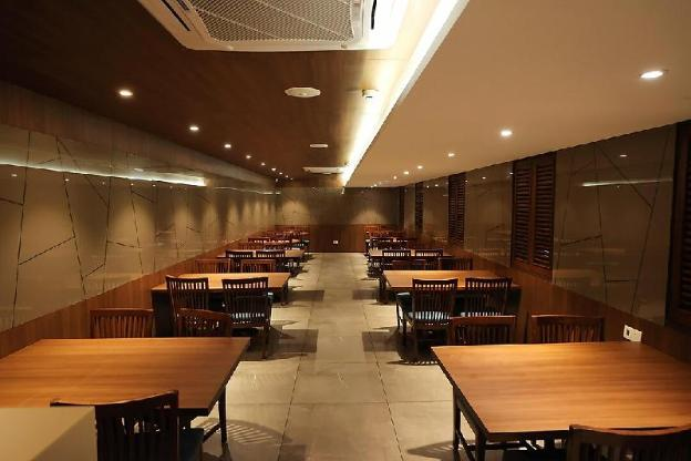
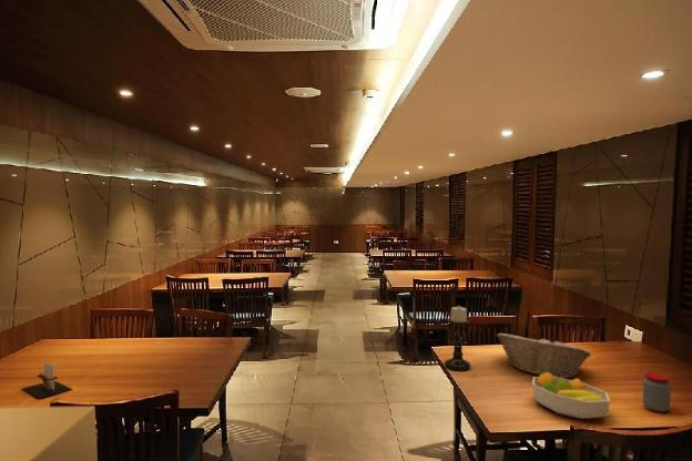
+ candle holder (458, 336)
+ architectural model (47, 377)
+ jar (657, 391)
+ fruit basket (540, 350)
+ fruit bowl (568, 393)
